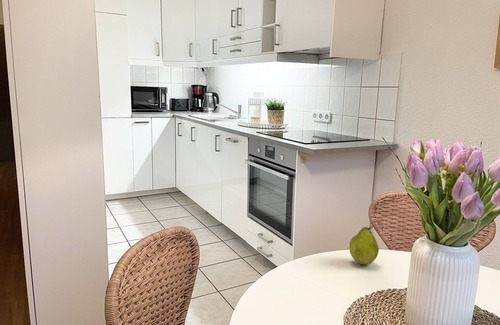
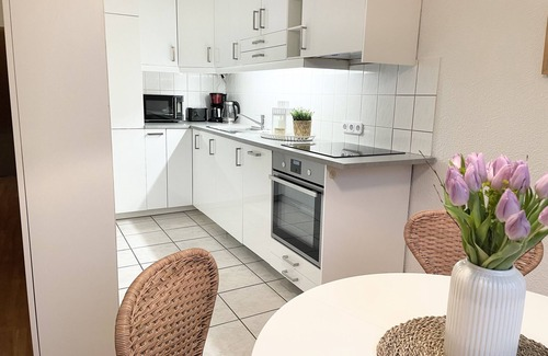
- fruit (364, 244)
